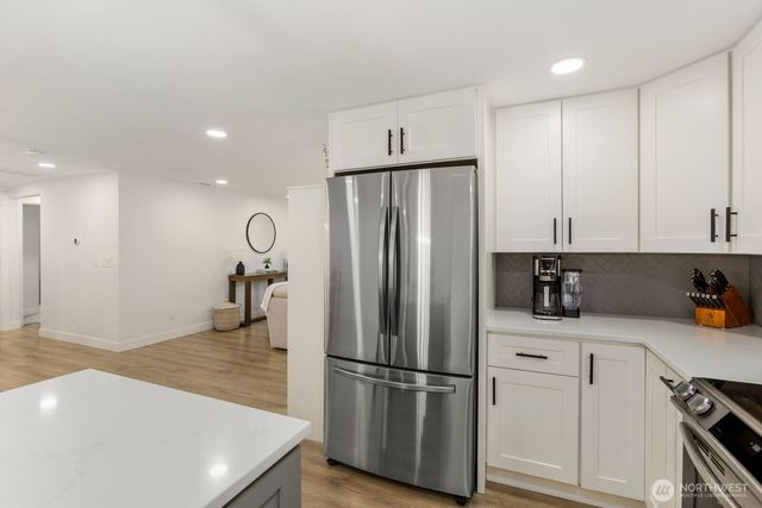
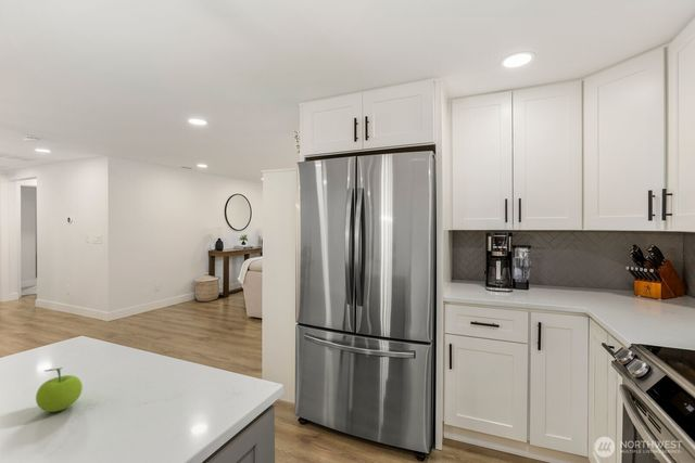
+ fruit (56, 386)
